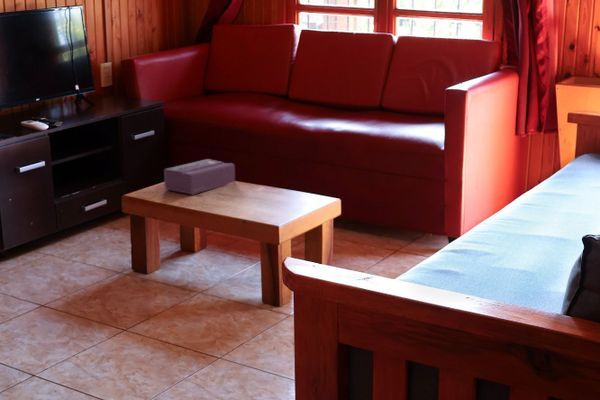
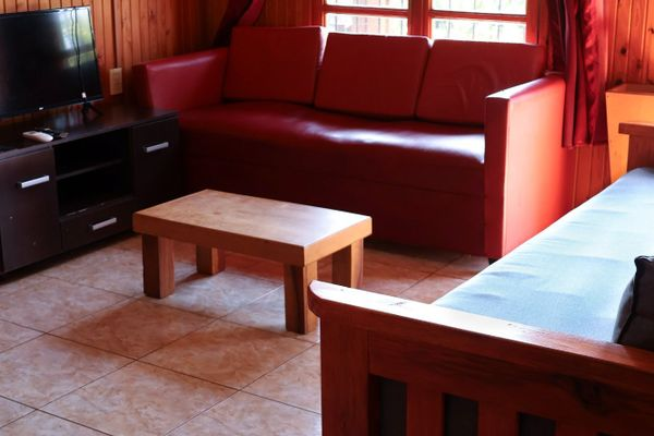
- tissue box (200, 176)
